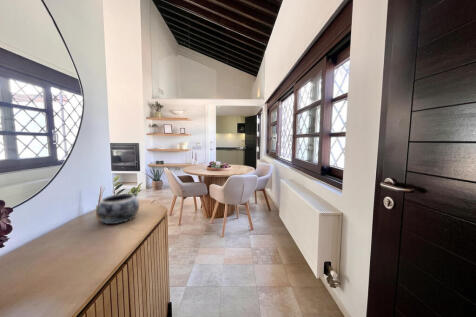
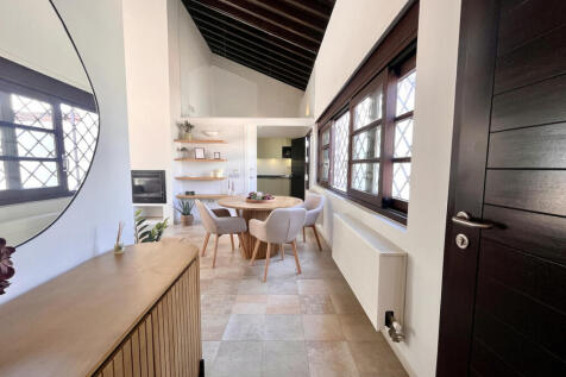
- decorative bowl (118, 208)
